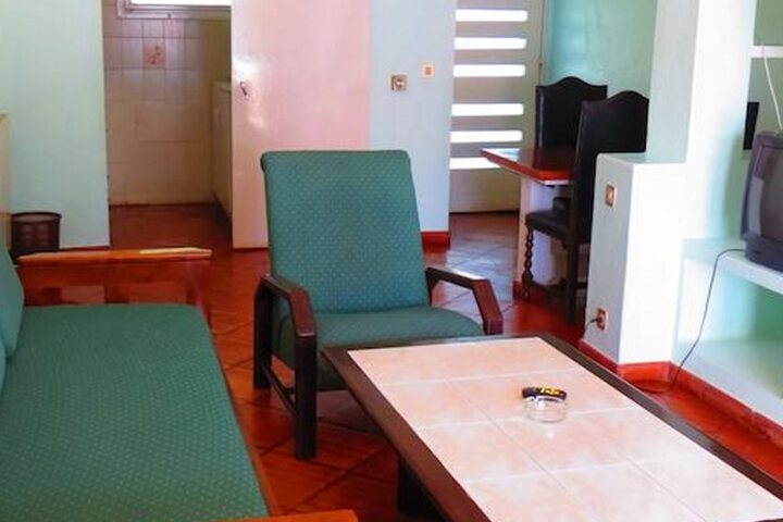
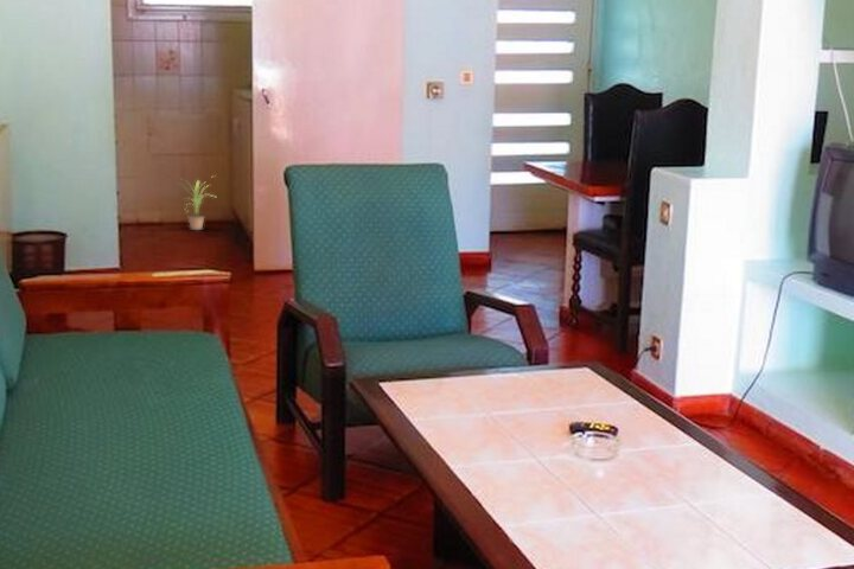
+ potted plant (195, 202)
